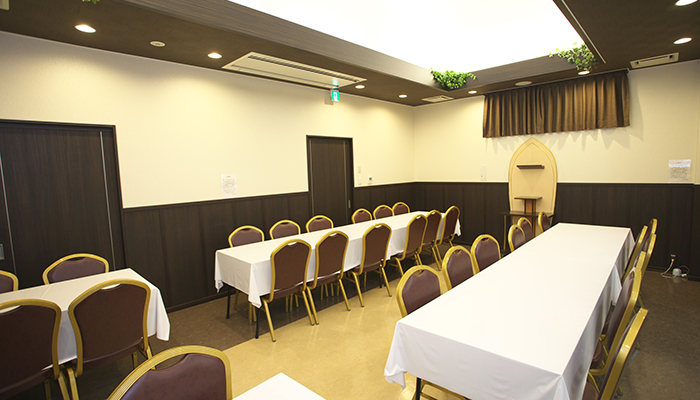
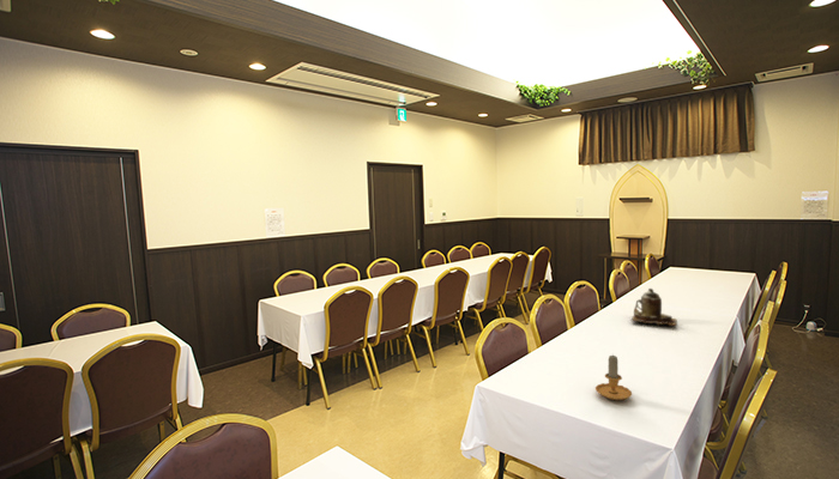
+ candle (614, 374)
+ teapot (653, 305)
